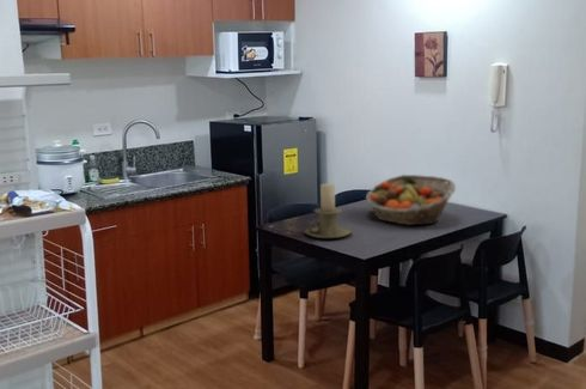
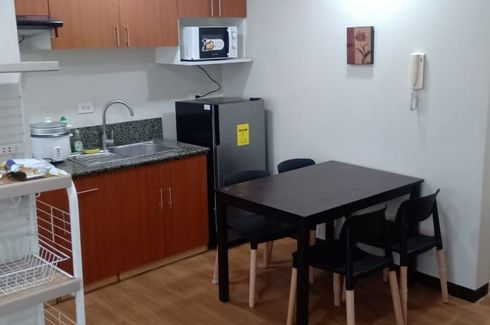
- fruit basket (409, 199)
- candle holder (328, 208)
